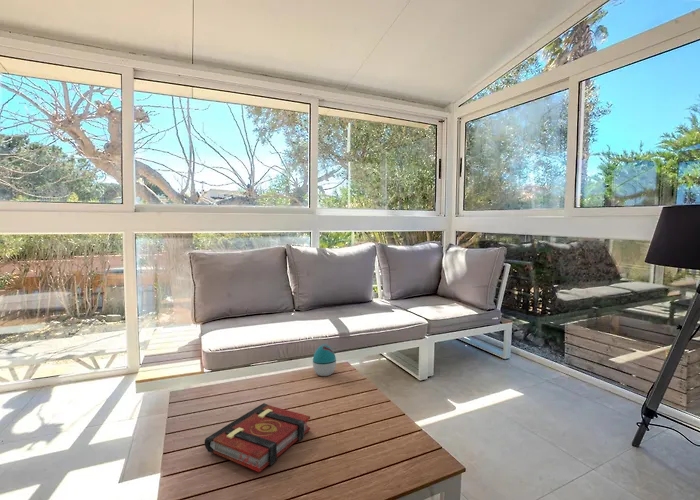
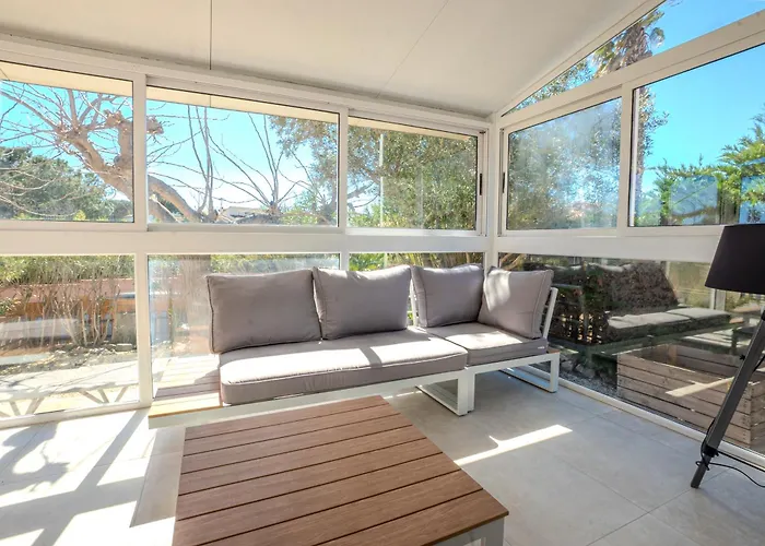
- decorative egg (324, 359)
- book (260, 432)
